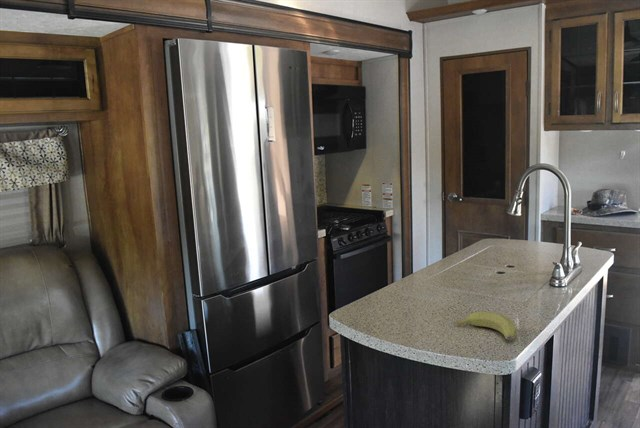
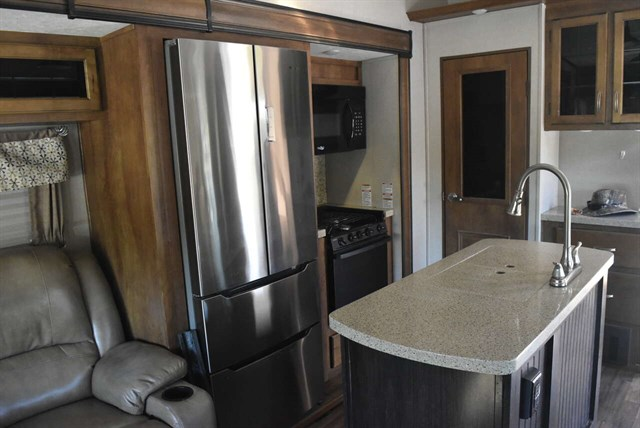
- banana (485, 323)
